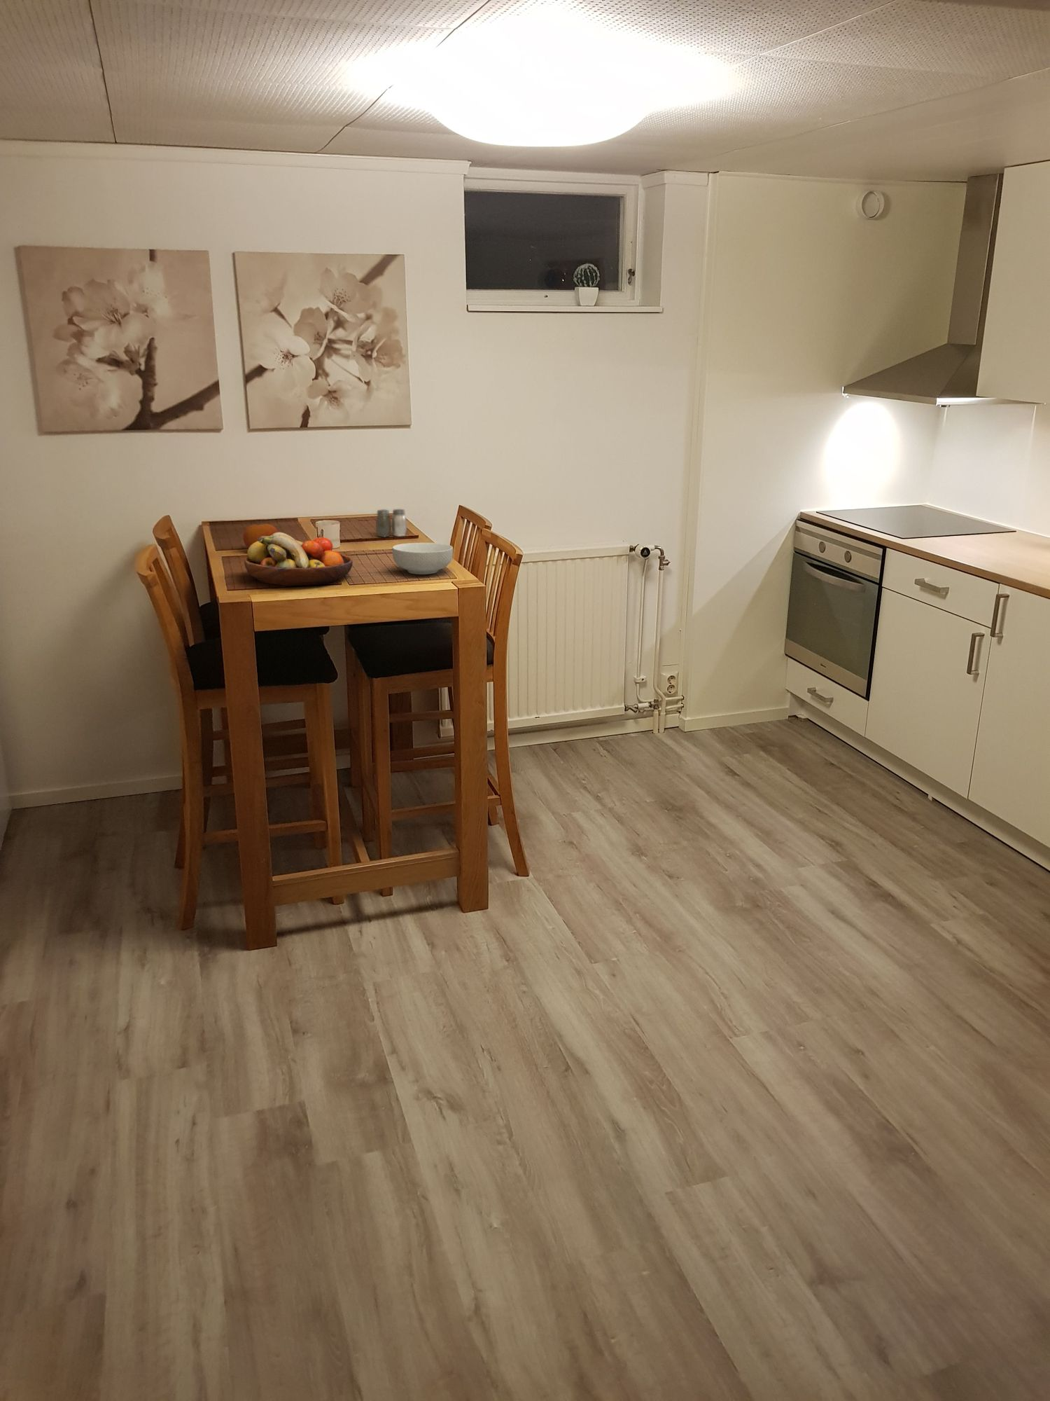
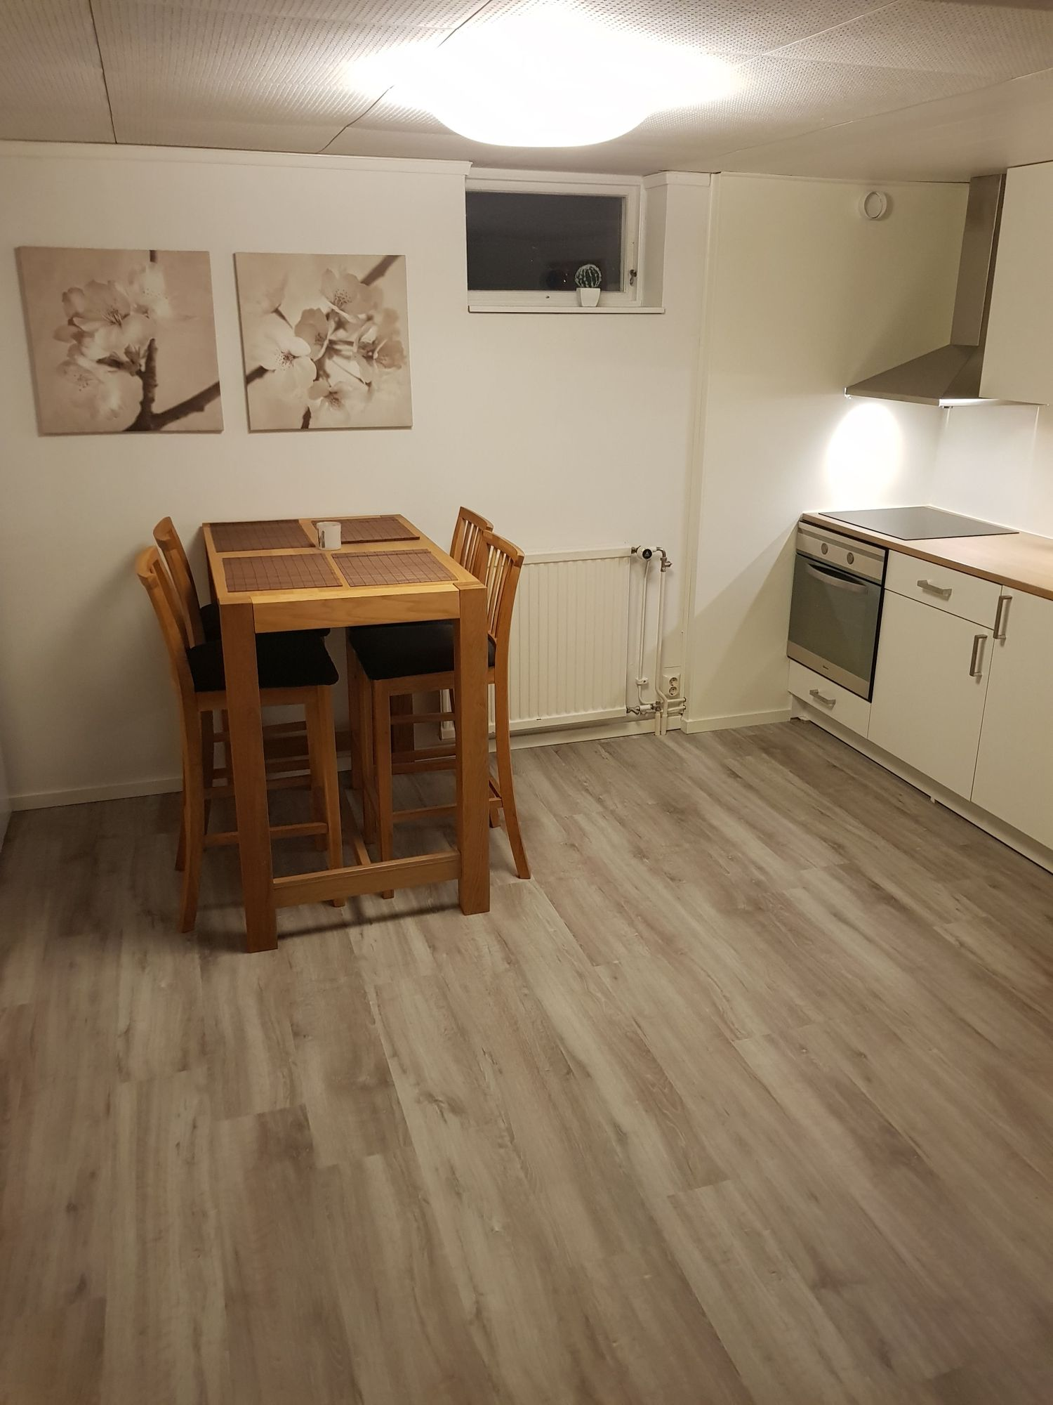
- fruit bowl (298, 555)
- cereal bowl (422, 559)
- salt and pepper shaker (392, 523)
- fruit (261, 536)
